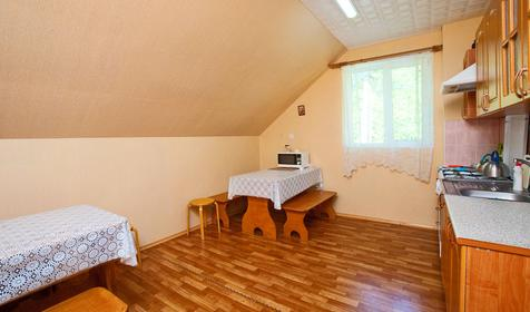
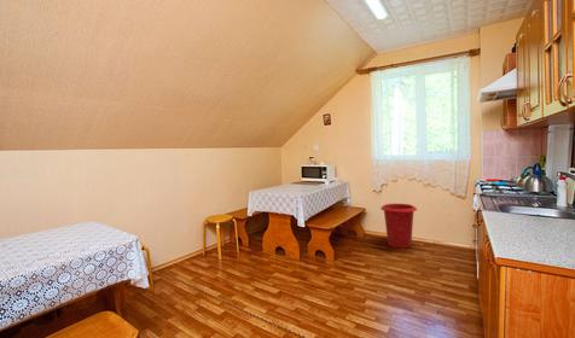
+ waste bin (399, 225)
